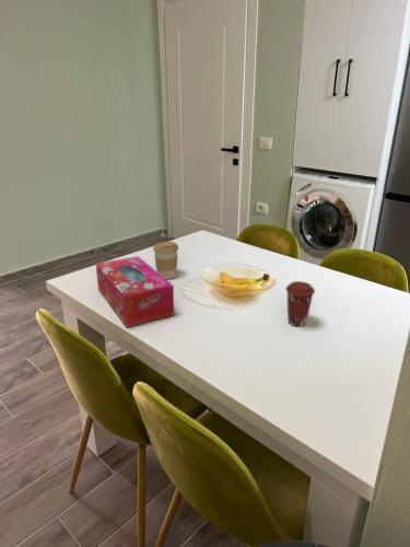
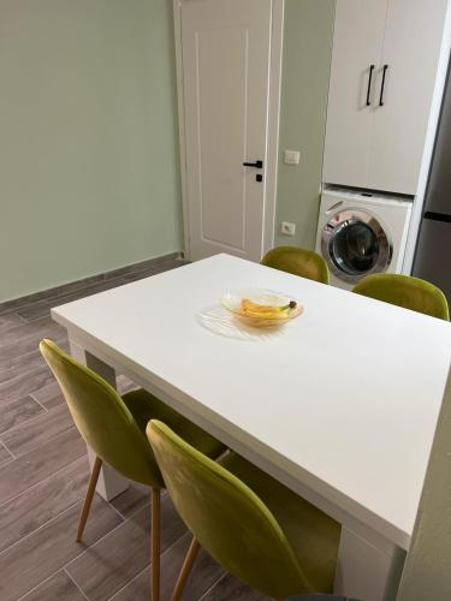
- tissue box (132, 288)
- coffee cup (166, 259)
- coffee cup (298, 304)
